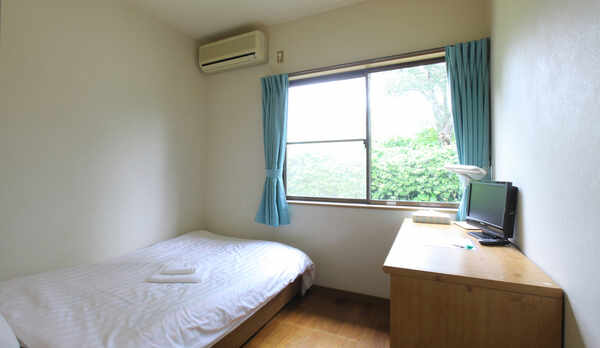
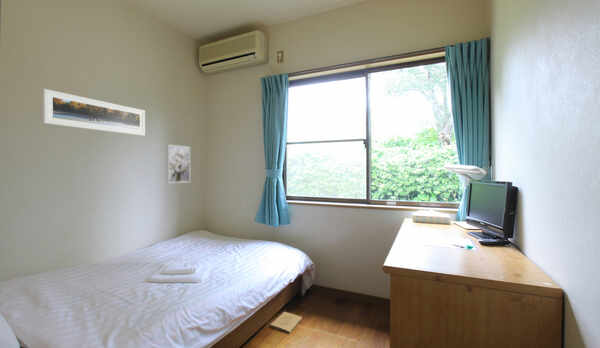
+ wall art (179, 164)
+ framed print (101, 115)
+ box (286, 321)
